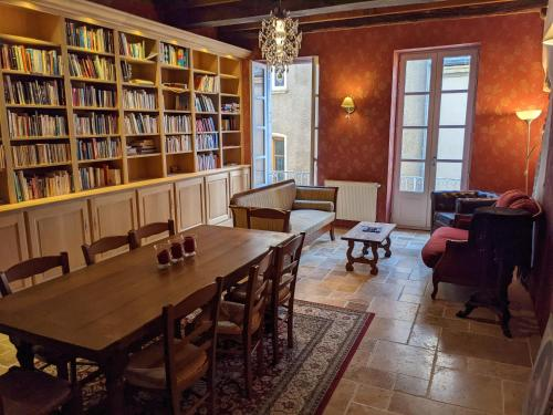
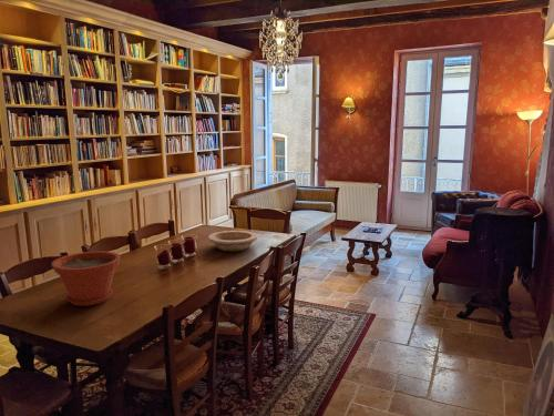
+ plant pot (89, 280)
+ bowl (233, 241)
